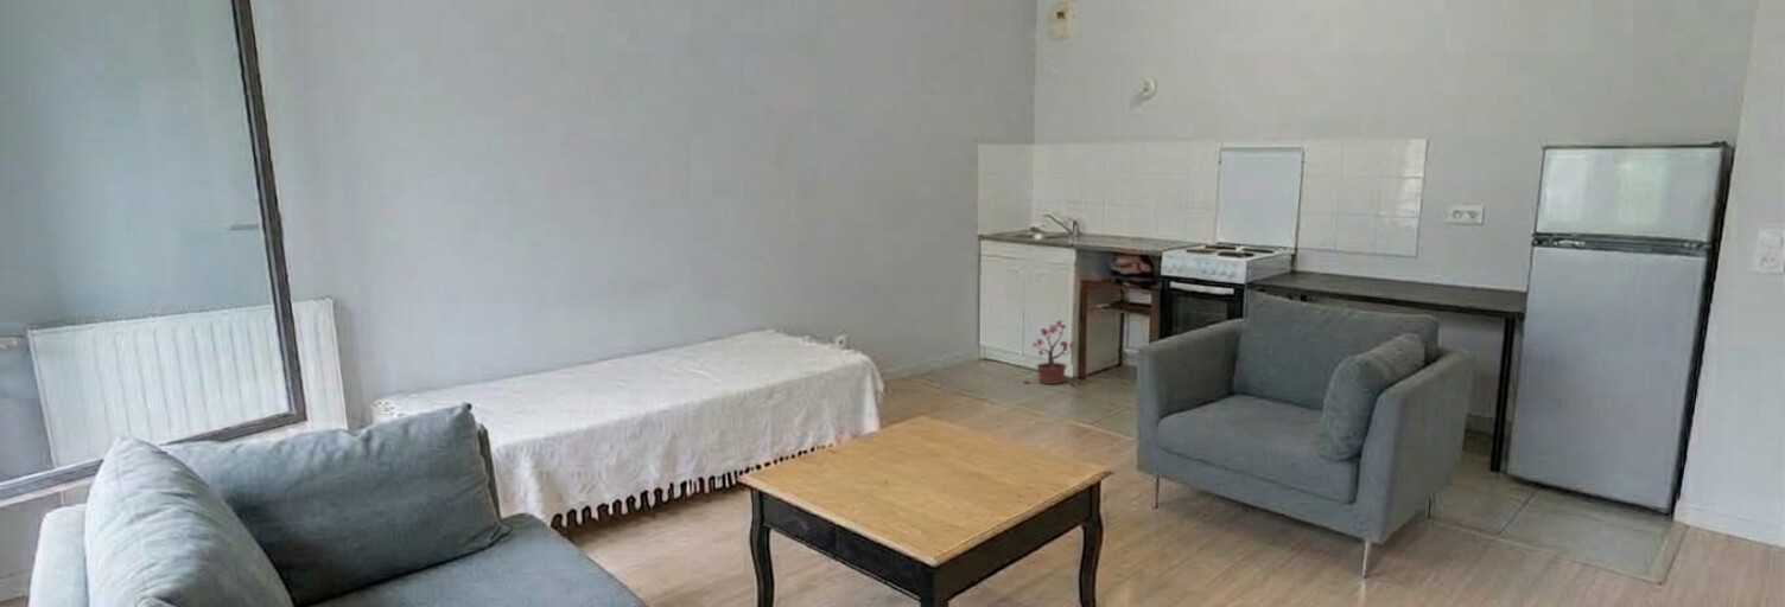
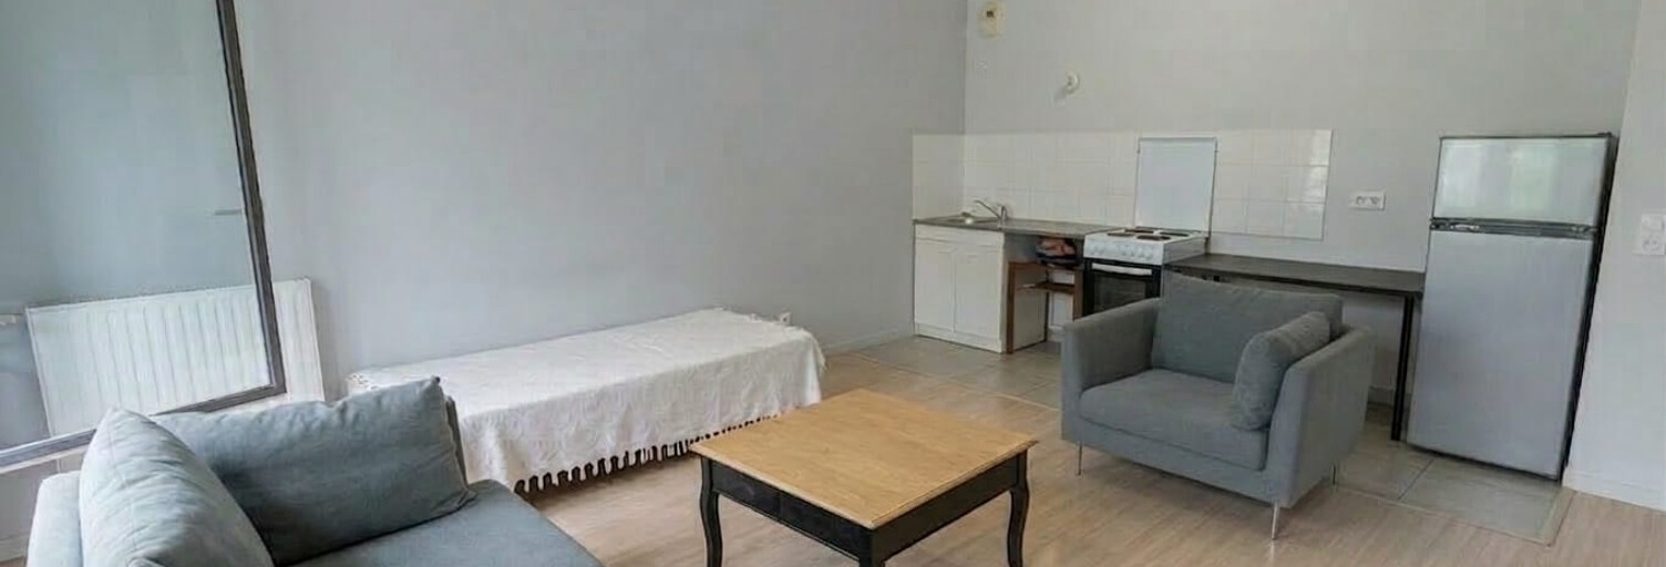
- potted plant (1048, 351)
